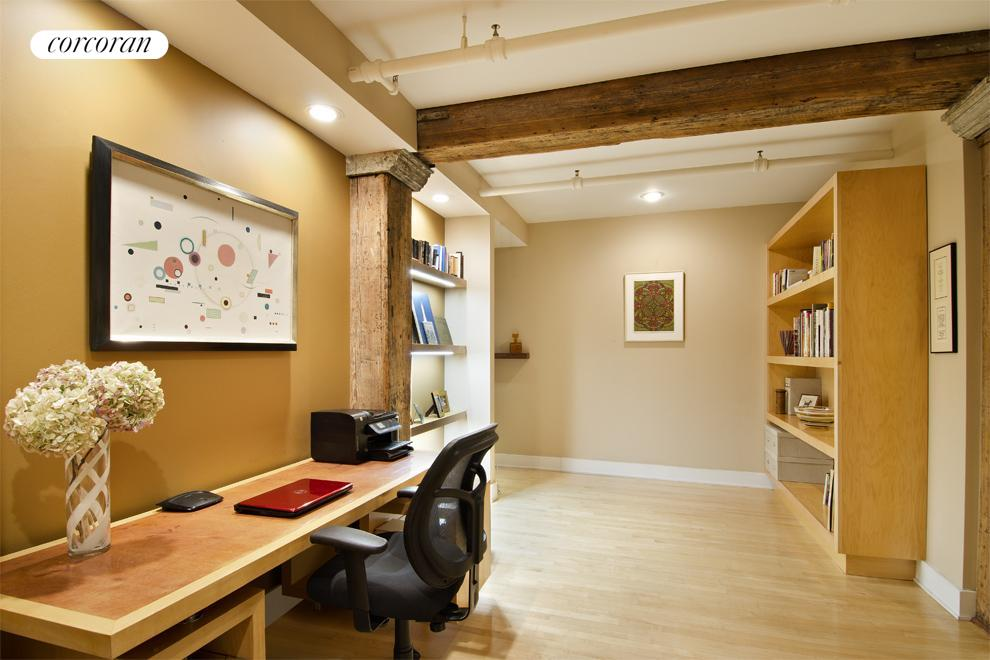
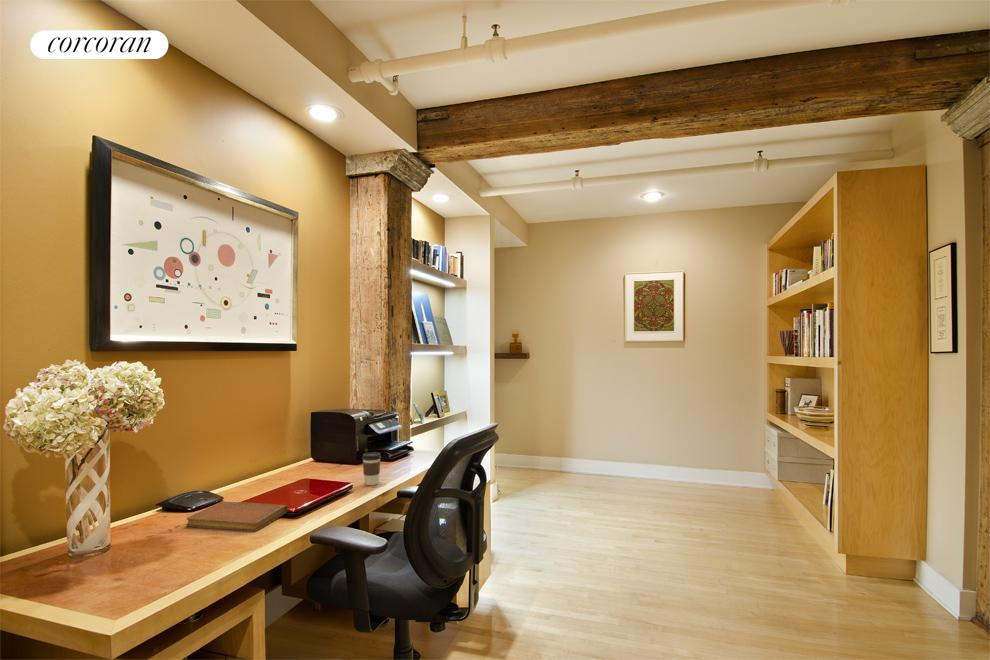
+ coffee cup (371, 468)
+ notebook (238, 514)
